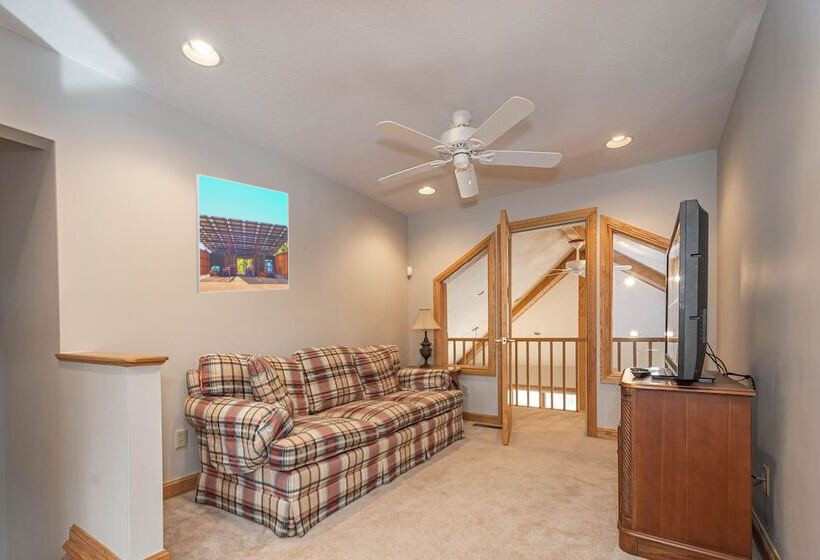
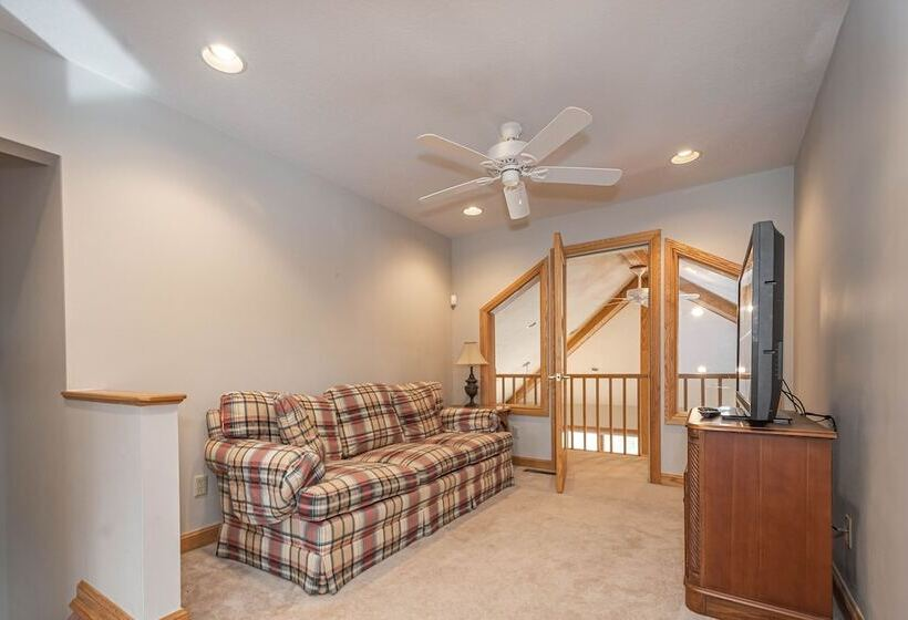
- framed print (247, 237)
